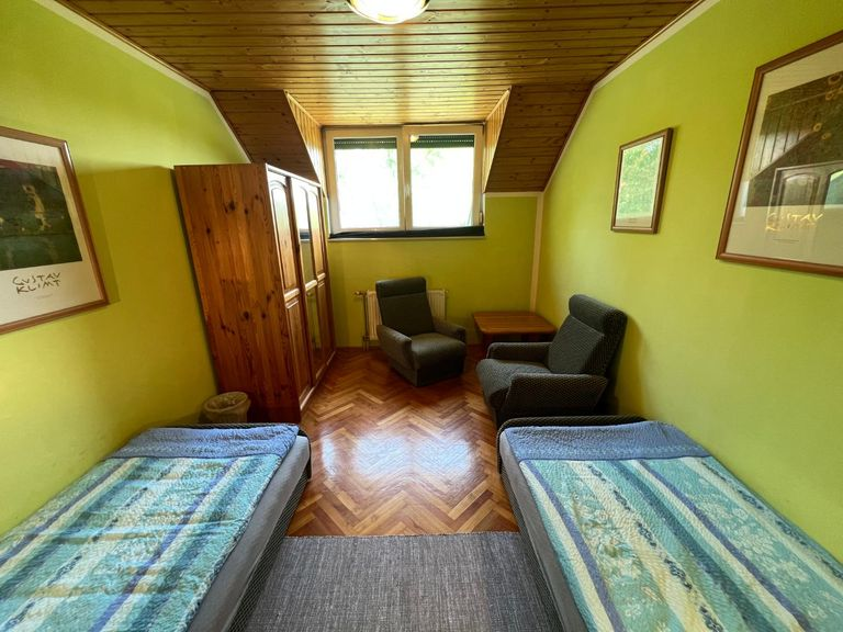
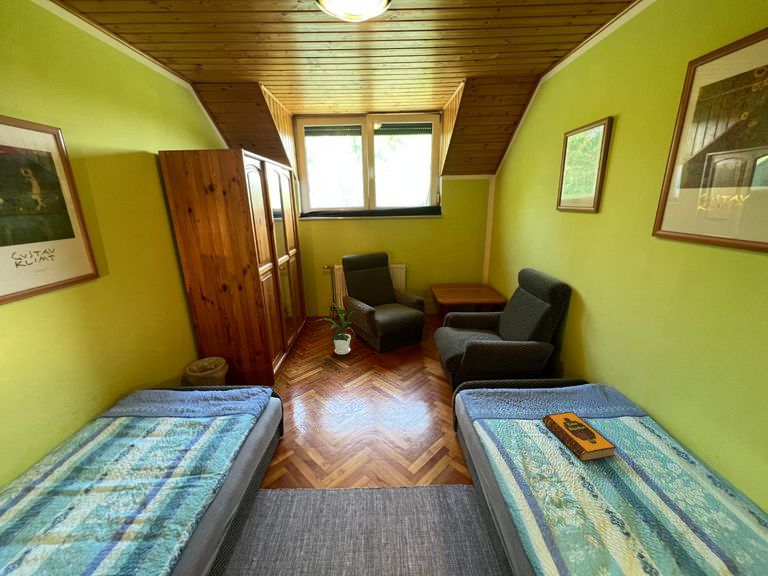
+ house plant (340, 329)
+ hardback book (575, 434)
